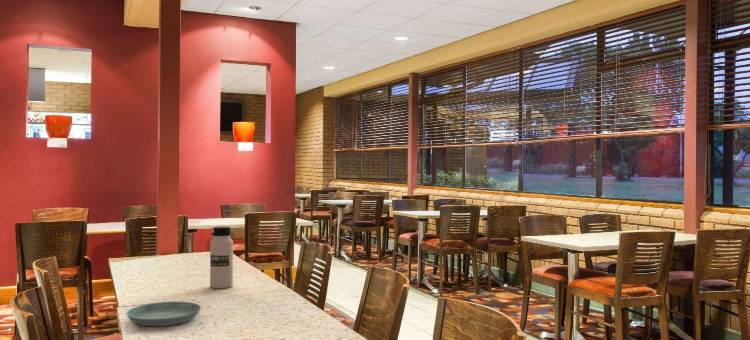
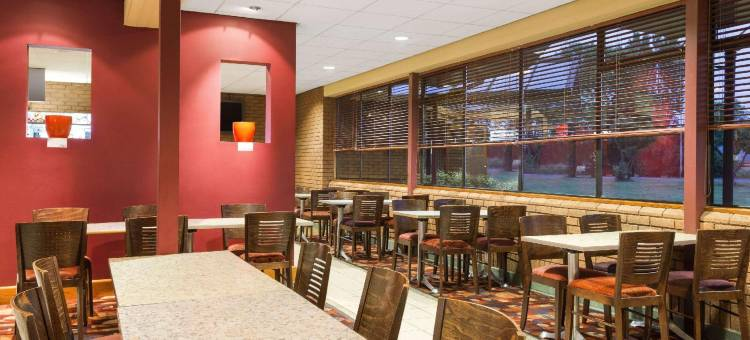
- saucer (164, 314)
- water bottle (221, 256)
